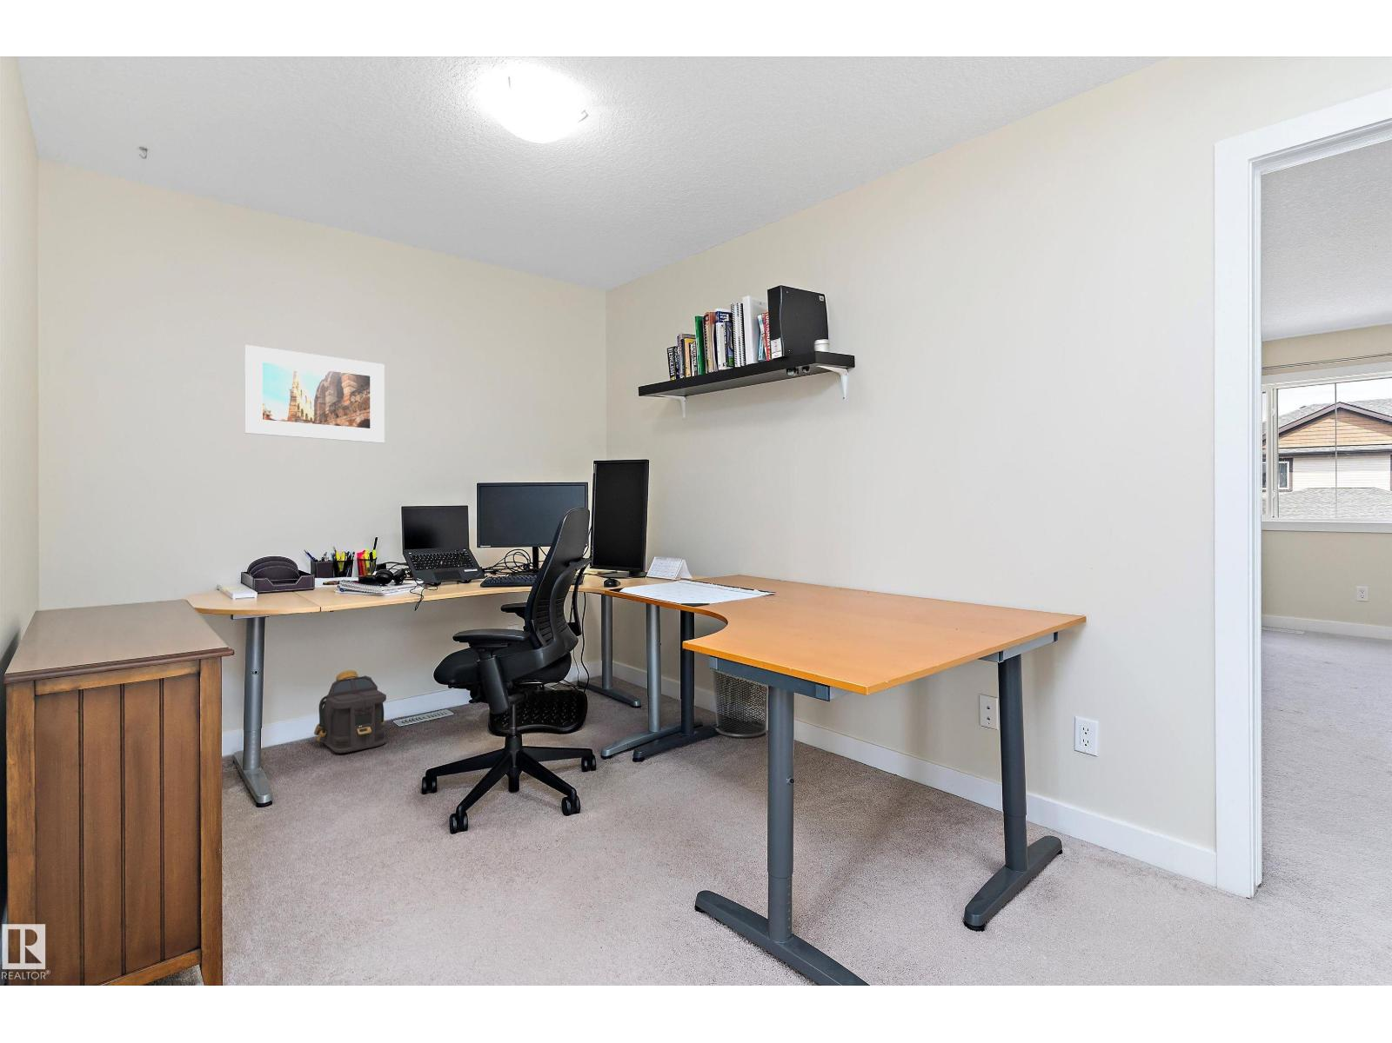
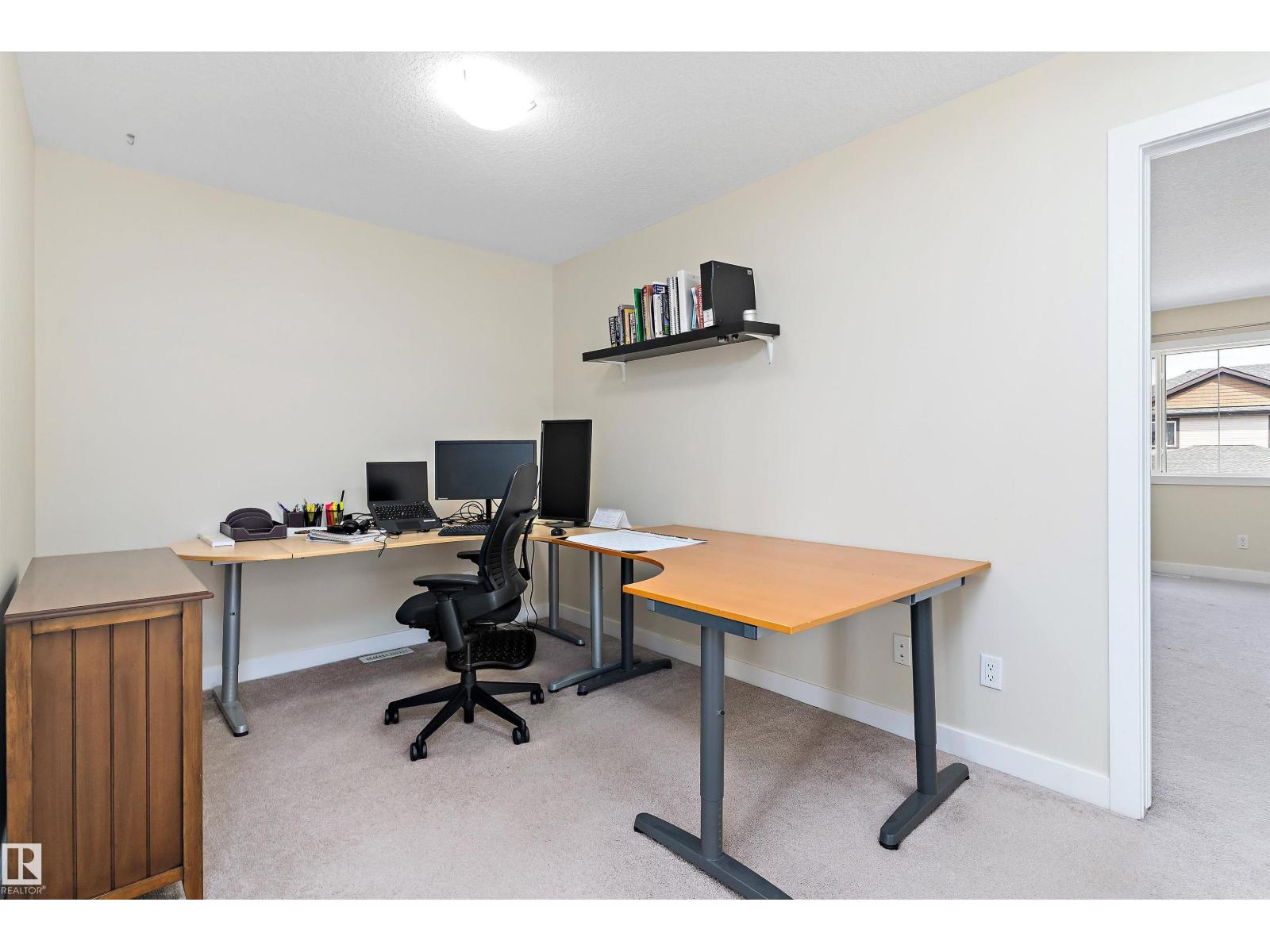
- waste bin (741, 697)
- backpack (352, 706)
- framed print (319, 397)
